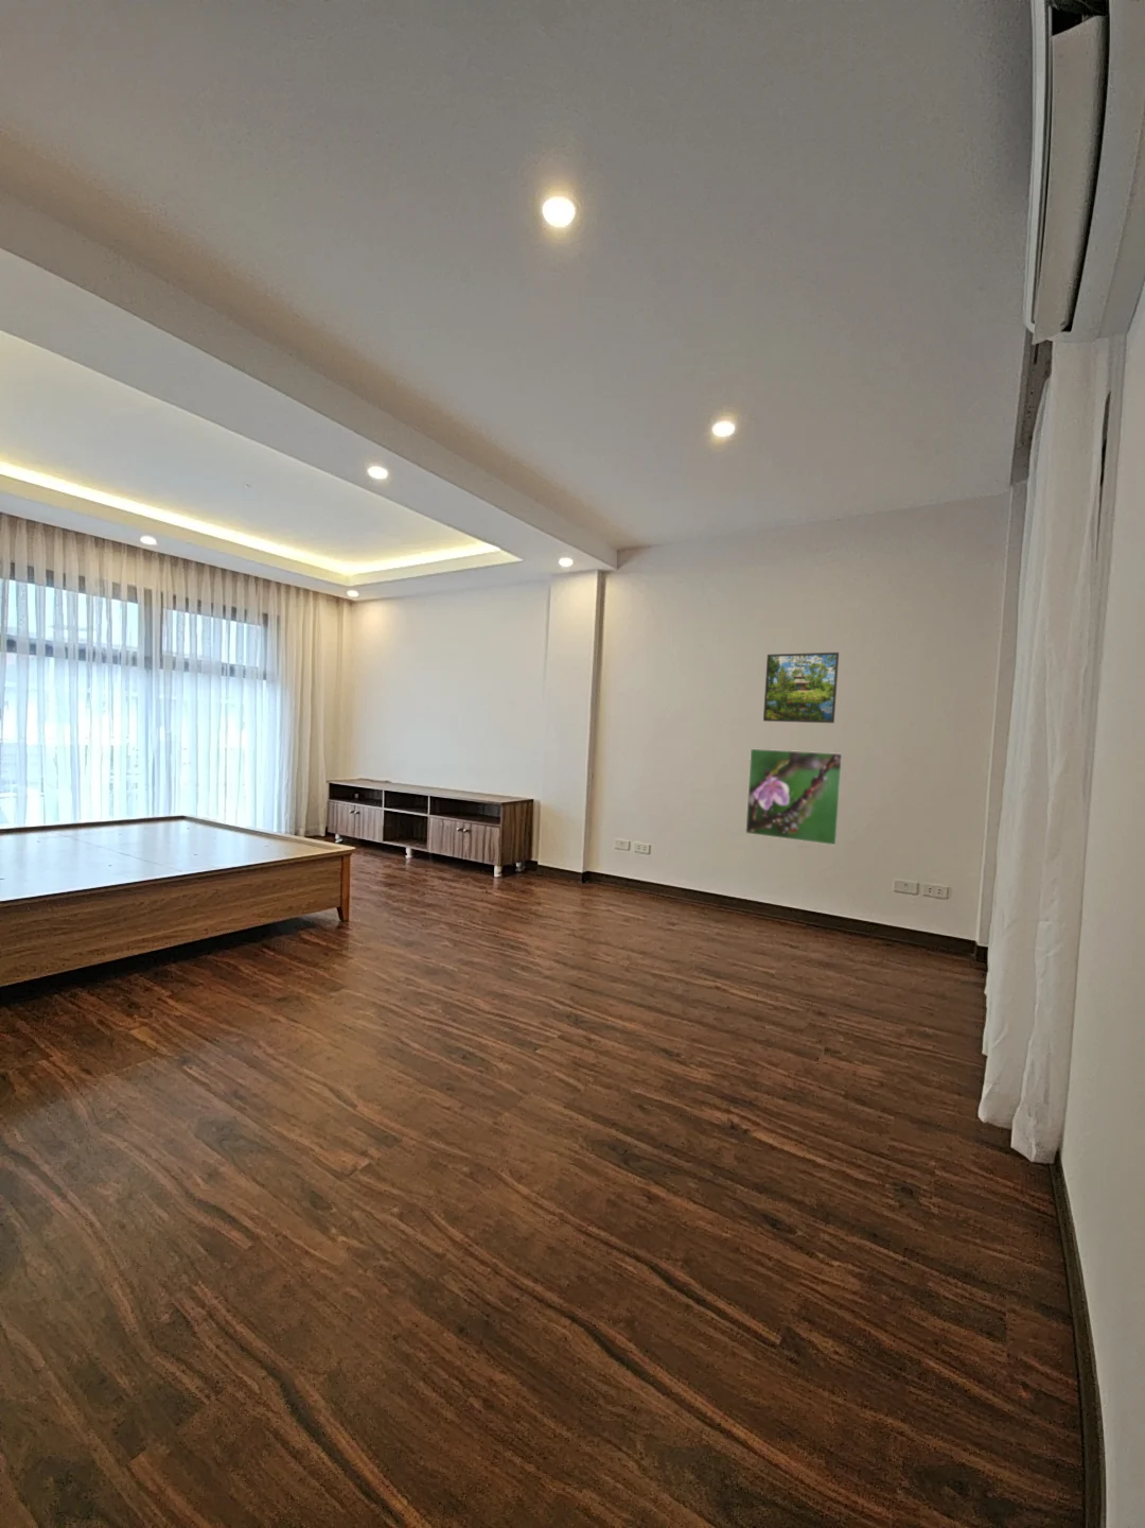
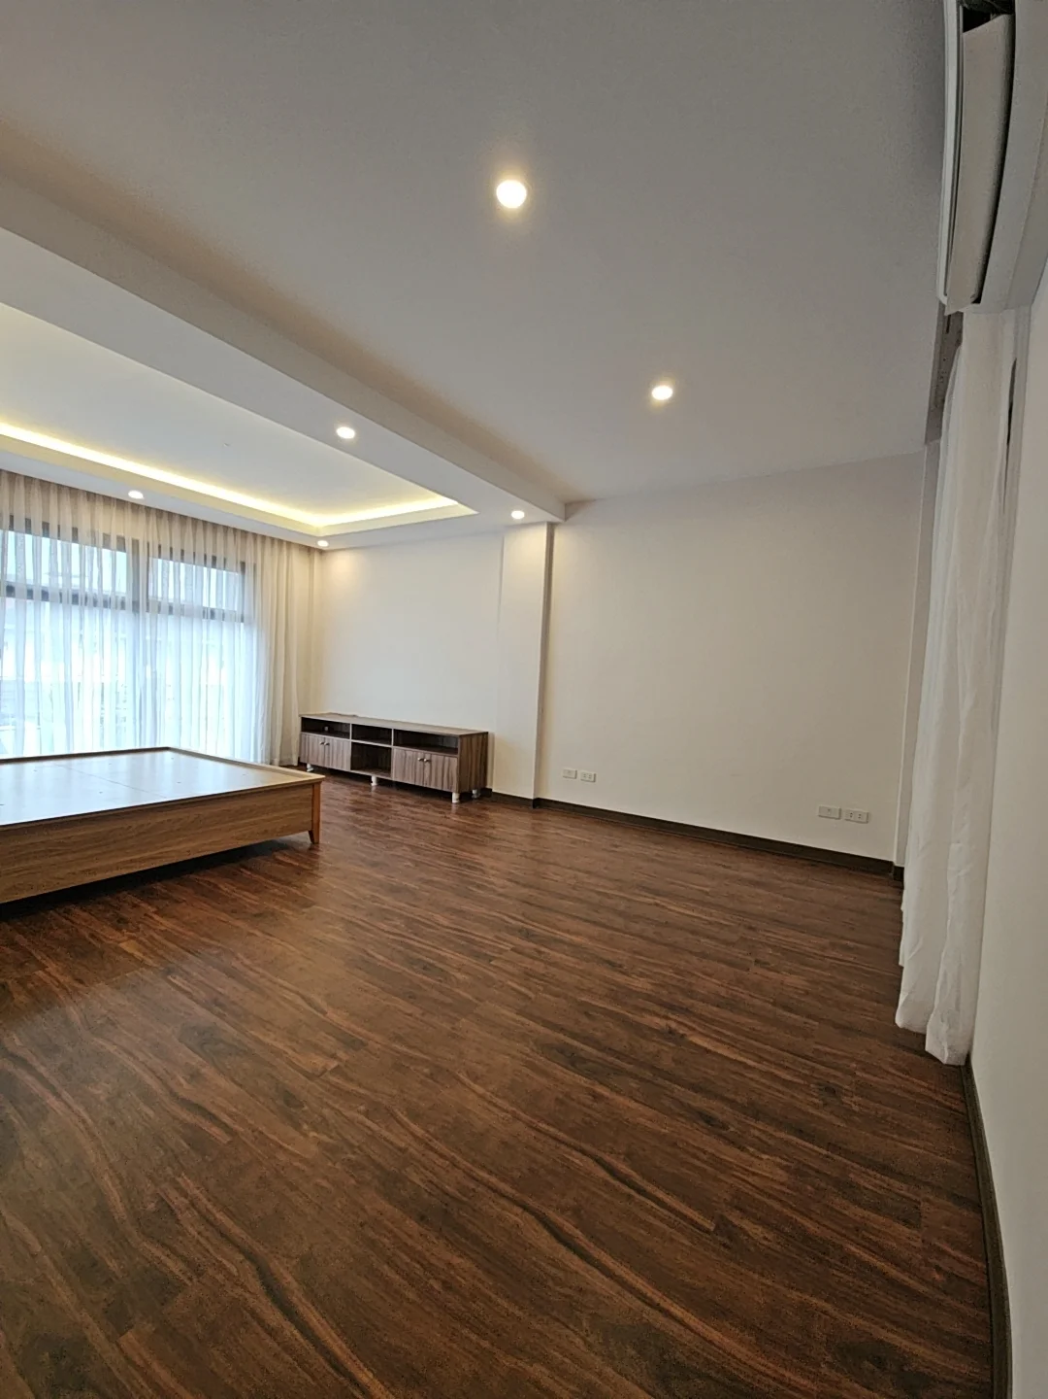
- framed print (800, 688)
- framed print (791, 795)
